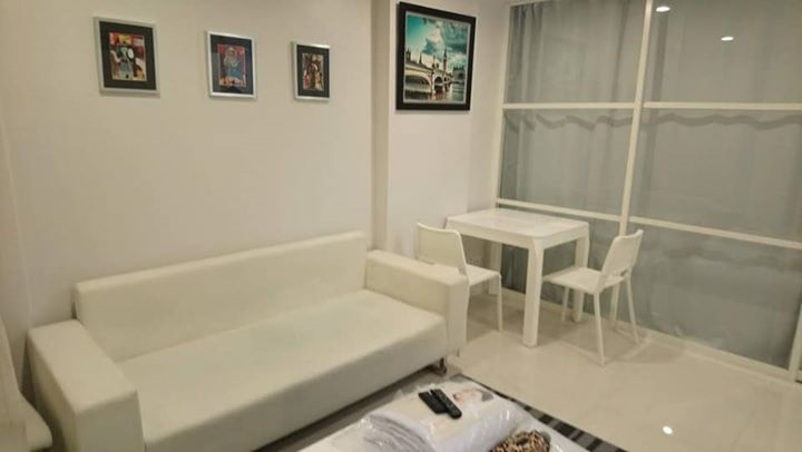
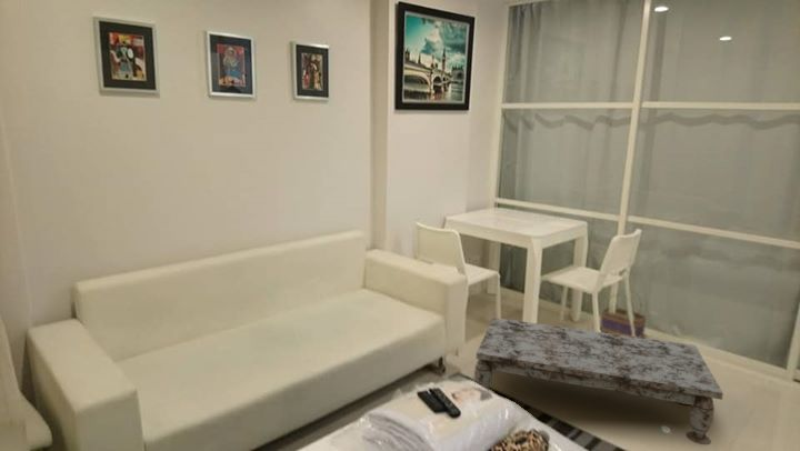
+ coffee table (584, 373)
+ basket (623, 312)
